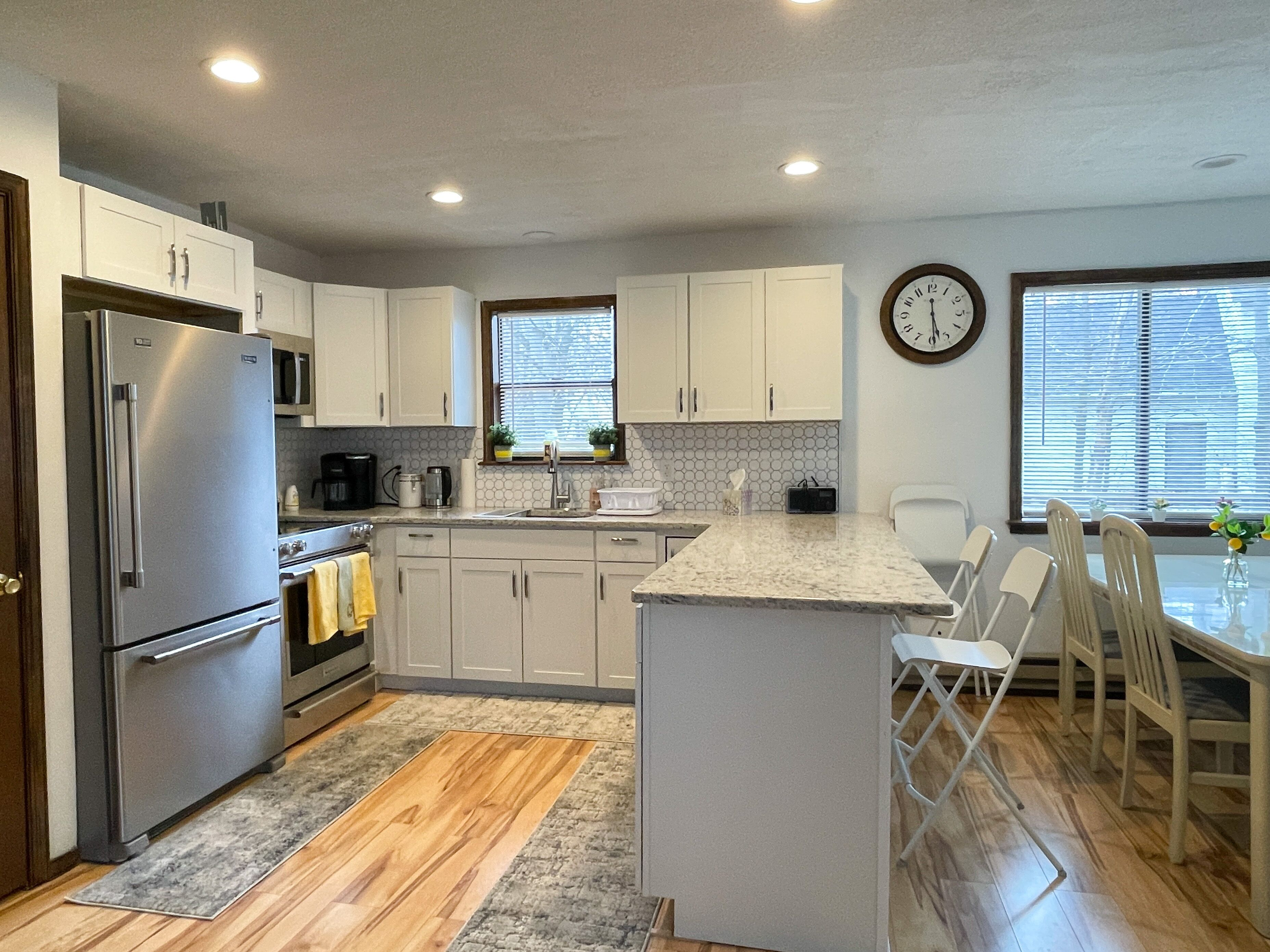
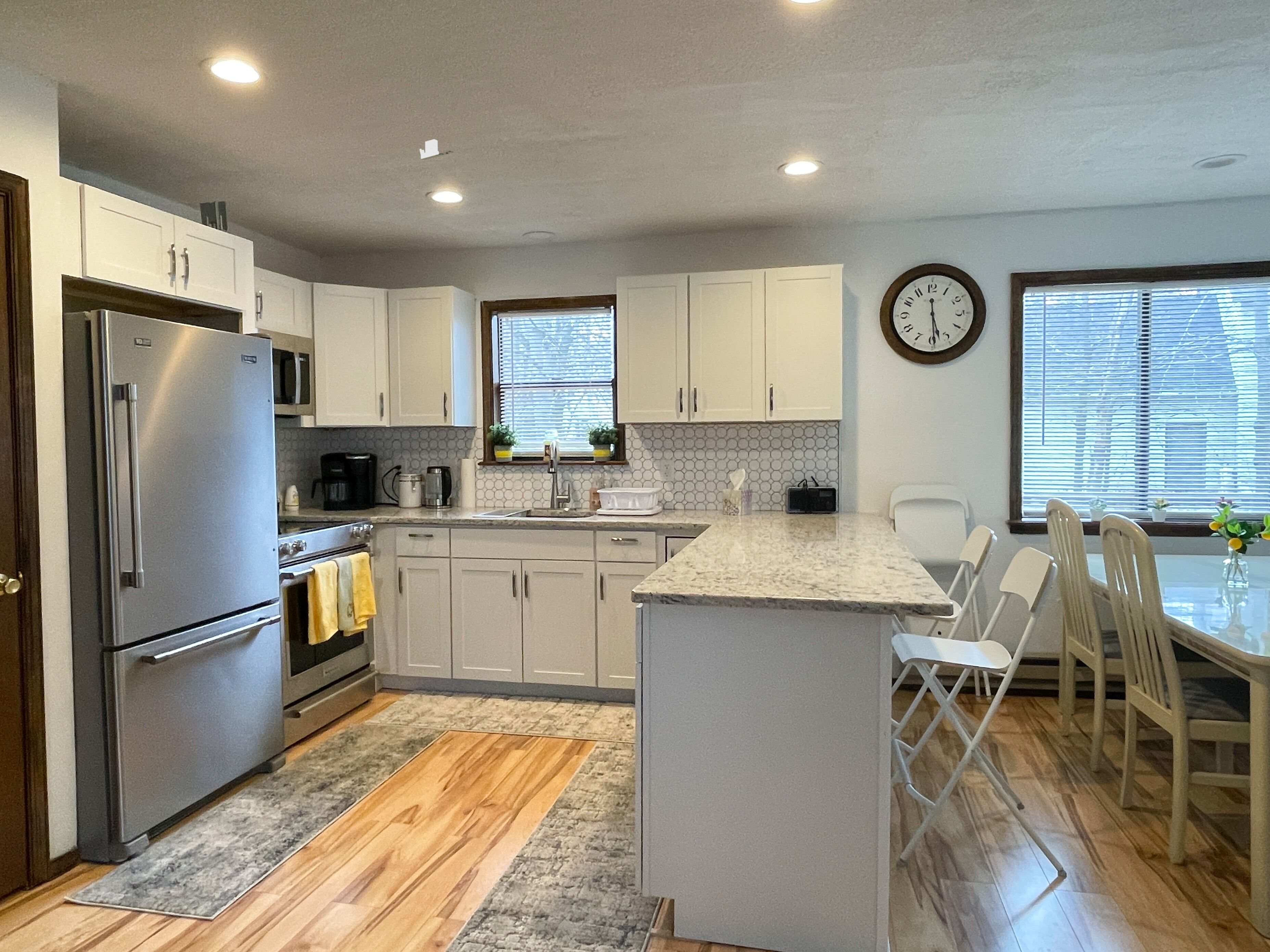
+ tape dispenser (436, 147)
